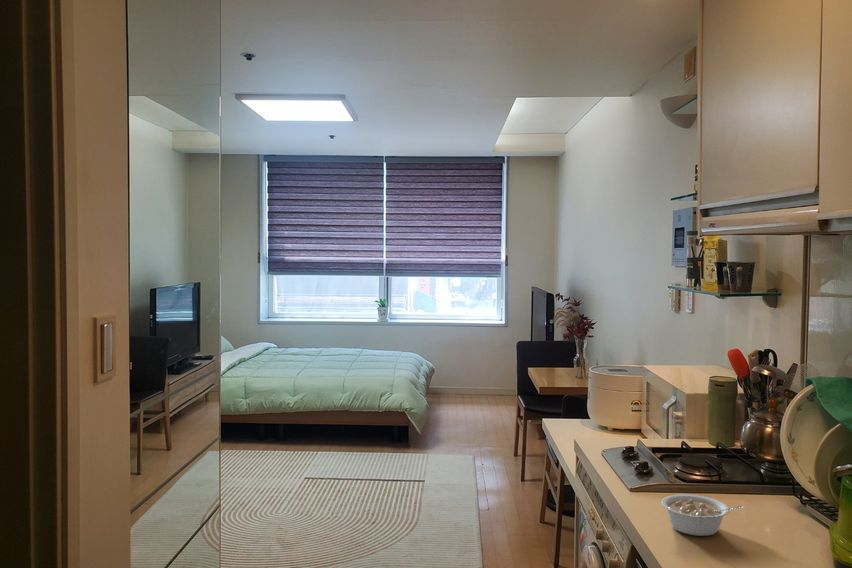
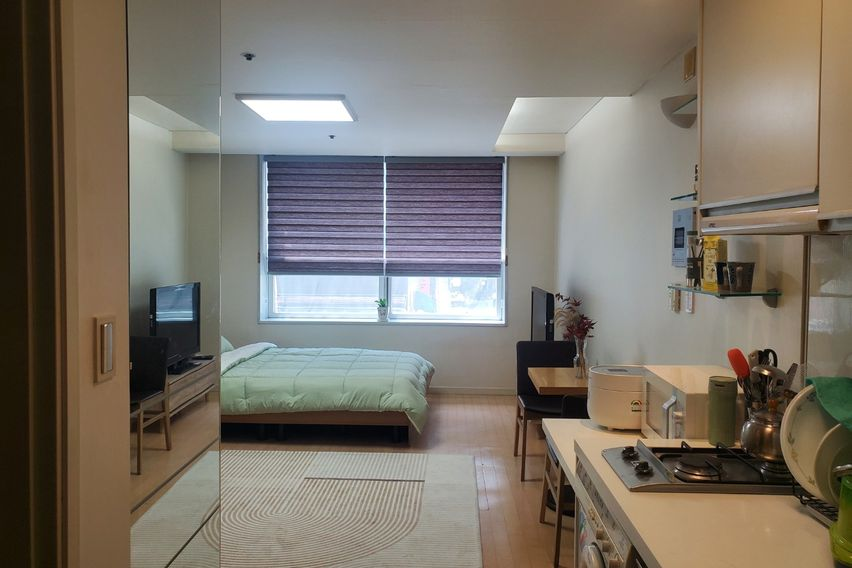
- legume (696, 513)
